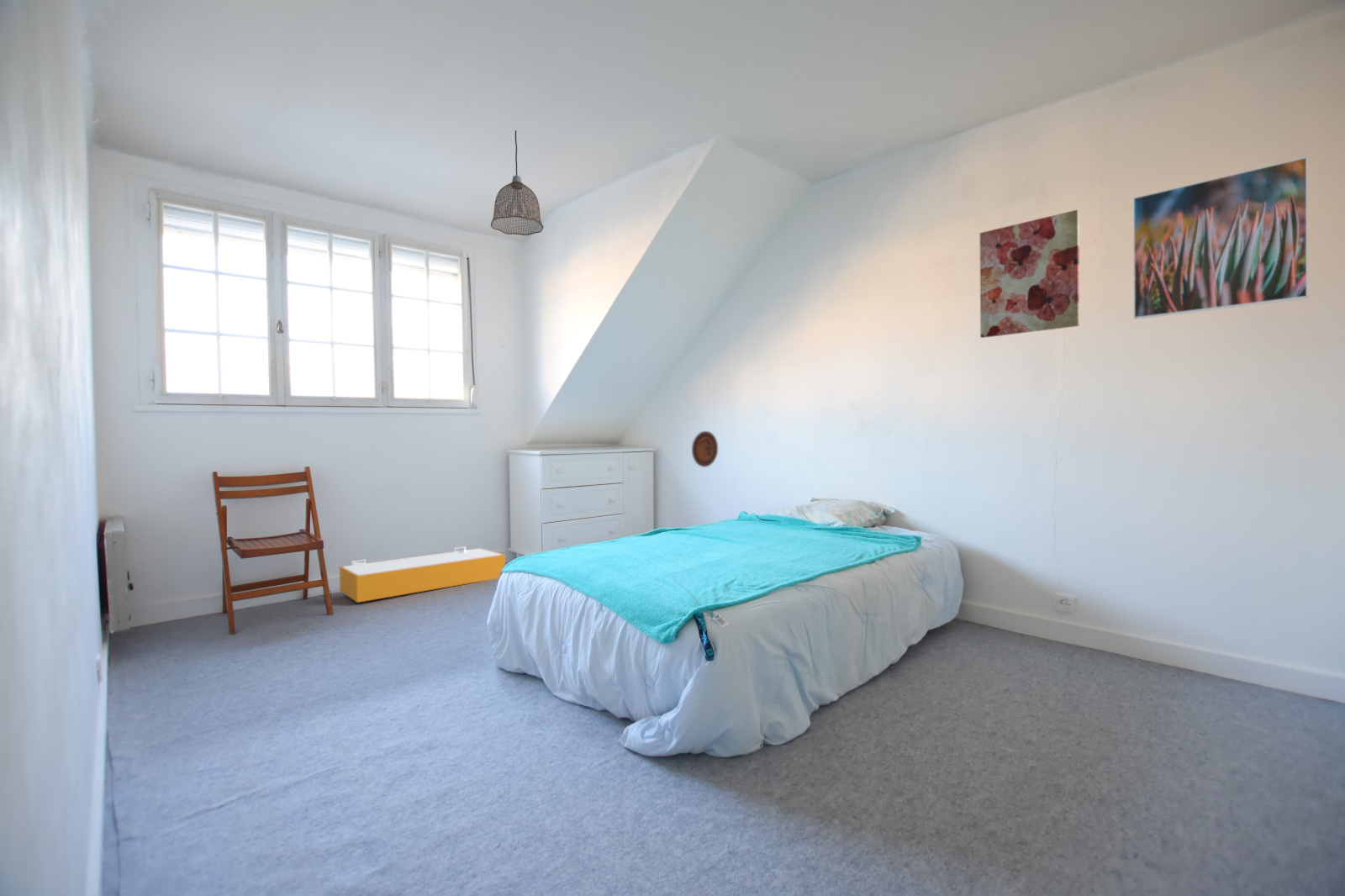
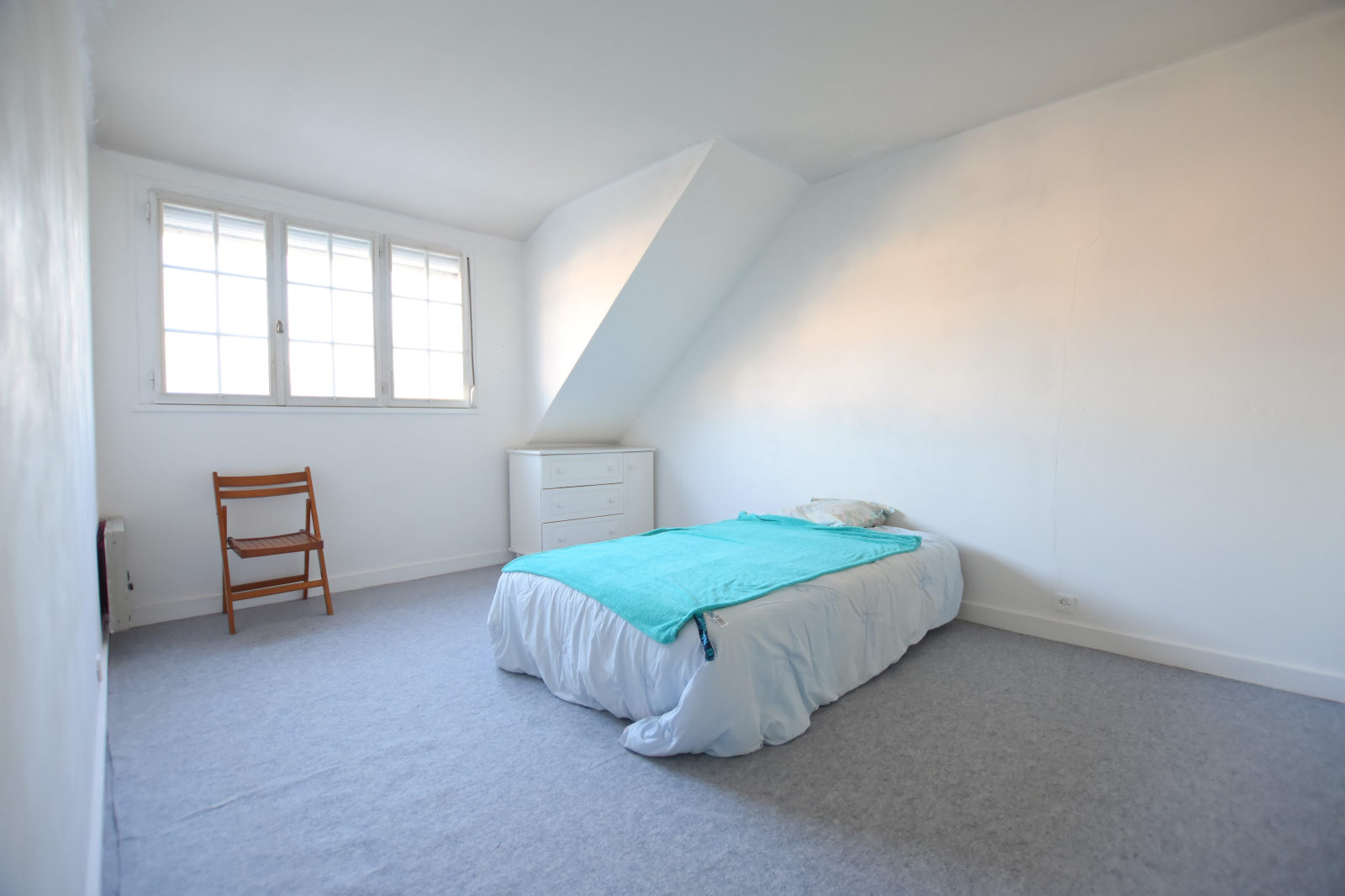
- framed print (1214, 244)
- storage bin (425, 570)
- wall art (1027, 277)
- pendant lamp (516, 178)
- decorative plate (704, 449)
